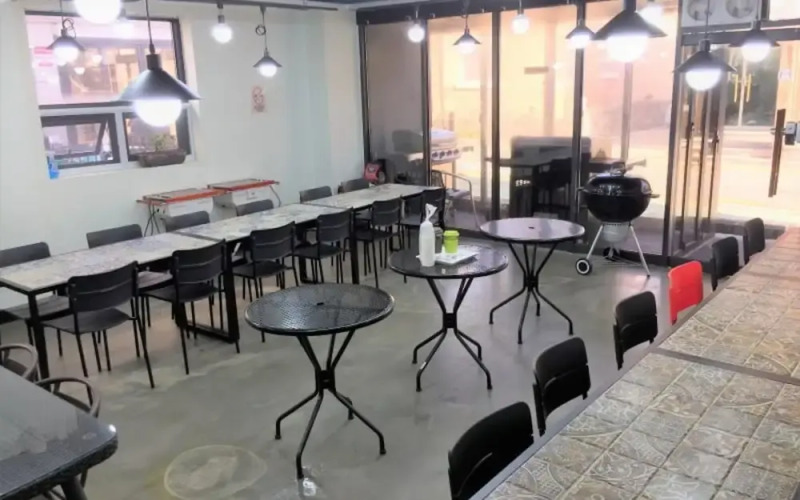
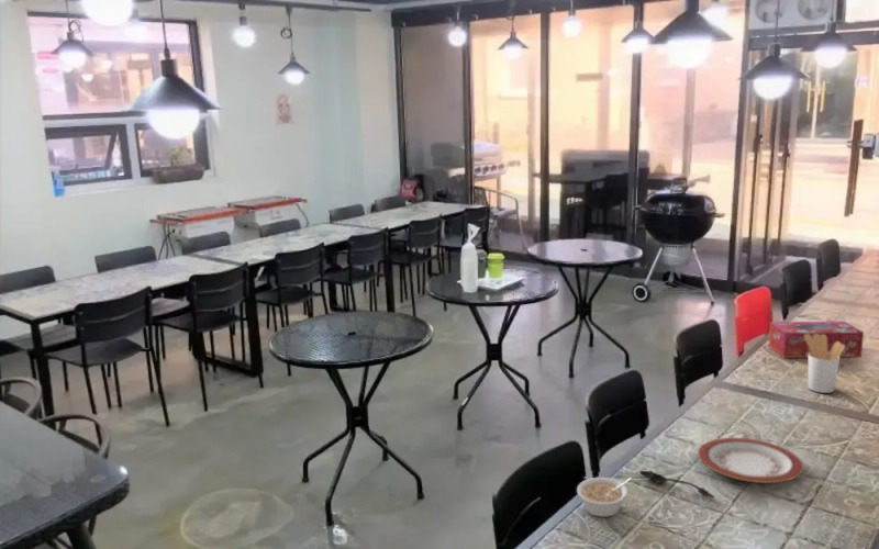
+ tissue box (812, 337)
+ legume (602, 495)
+ spoon (675, 481)
+ plate (748, 461)
+ utensil holder (820, 361)
